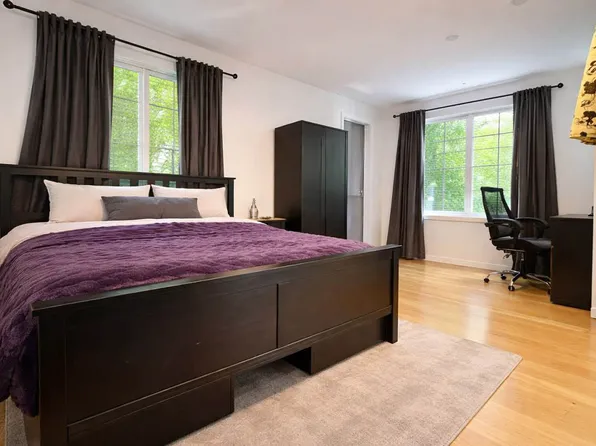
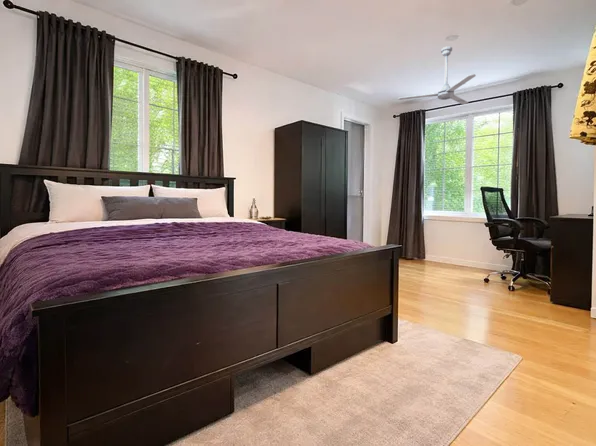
+ ceiling fan (445, 74)
